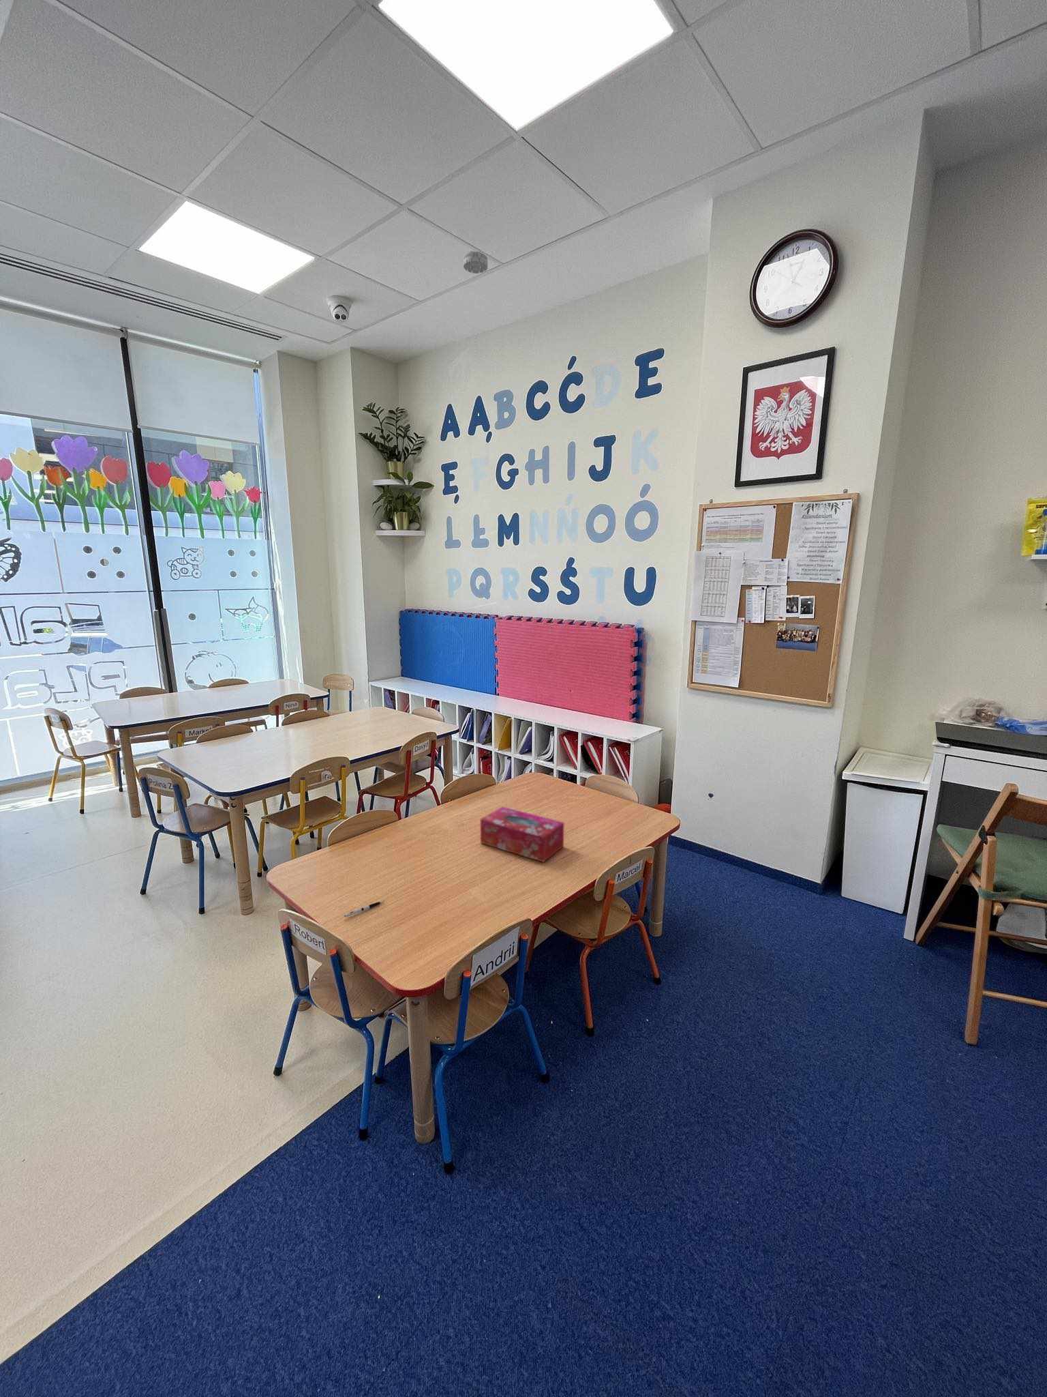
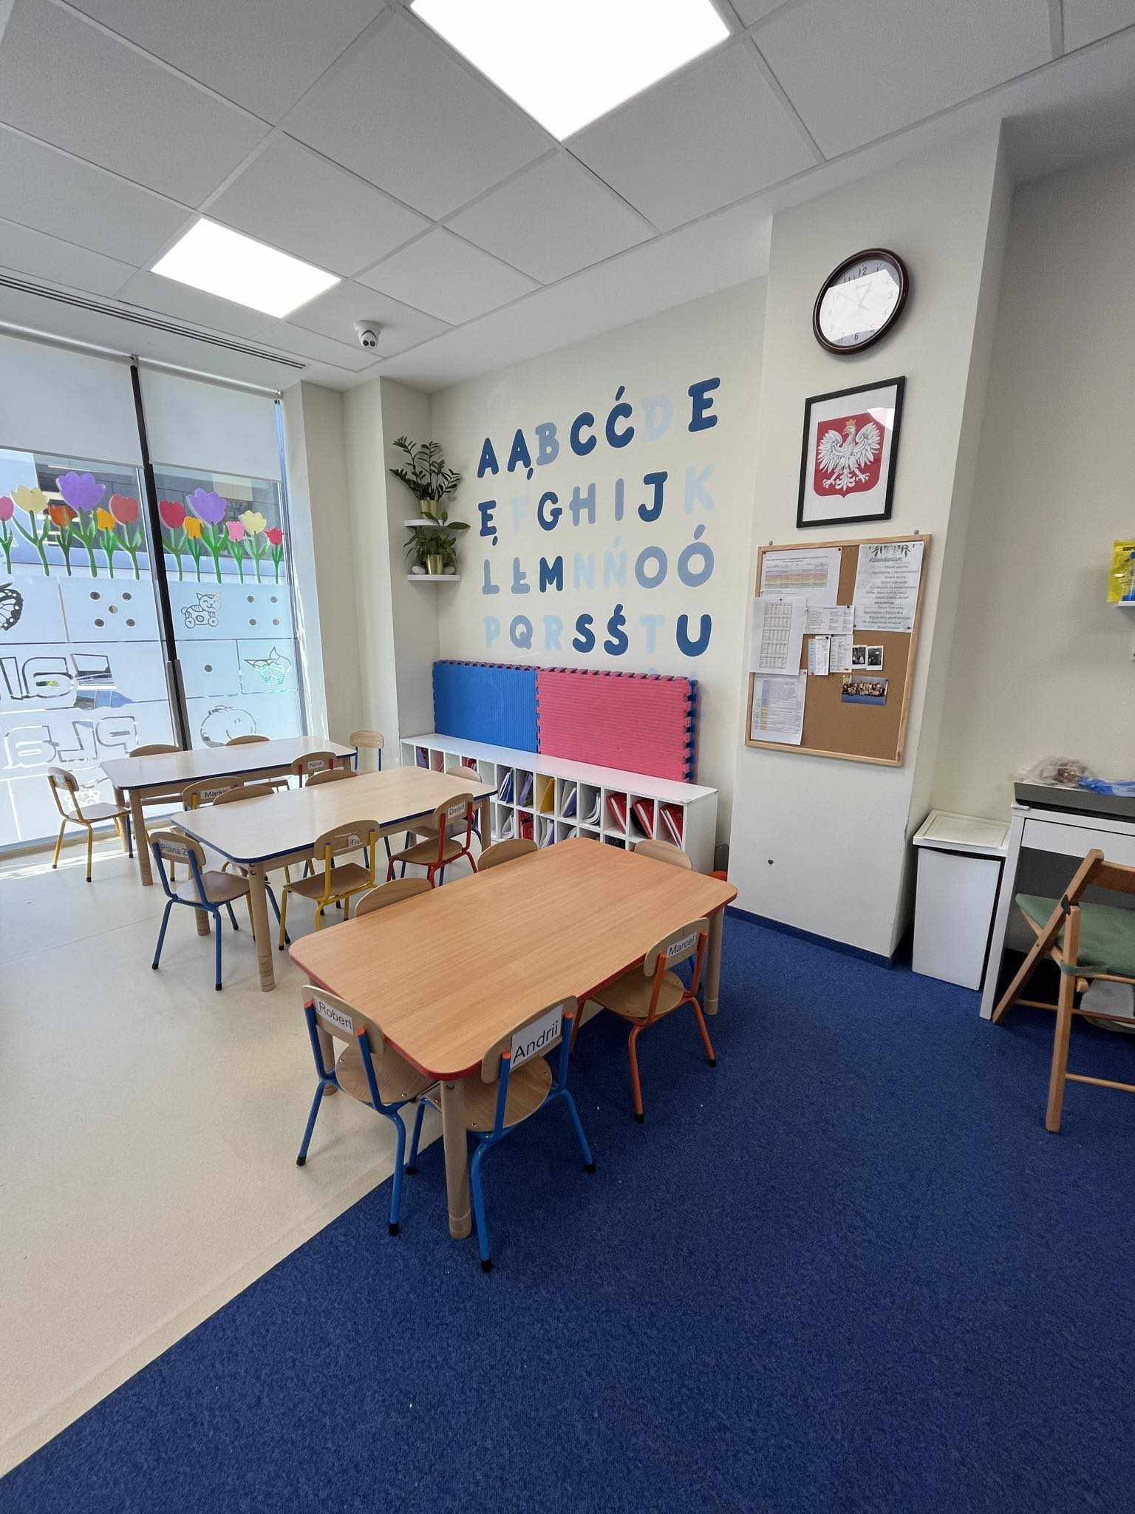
- pen (365, 908)
- tissue box (521, 833)
- smoke detector (475, 262)
